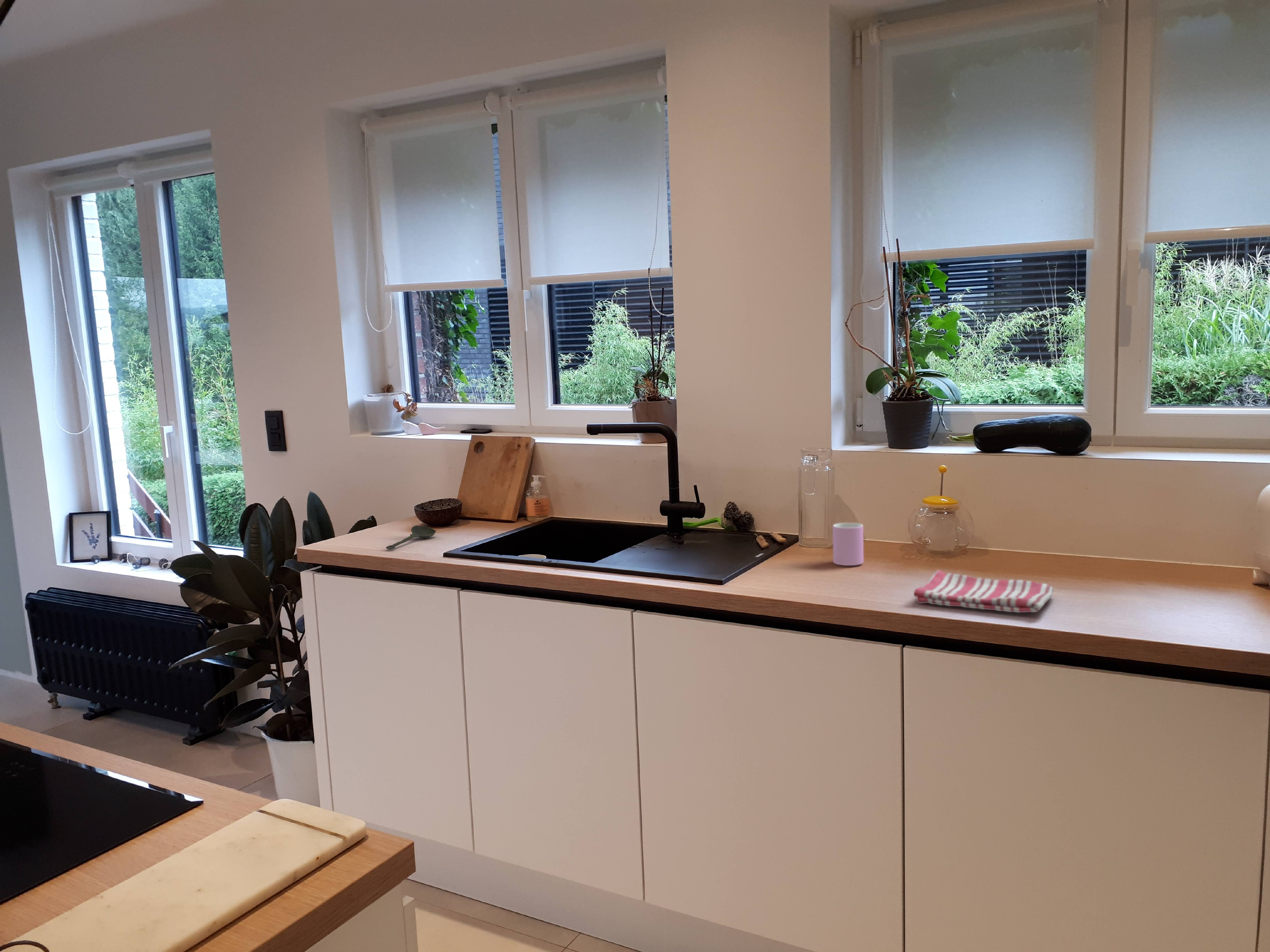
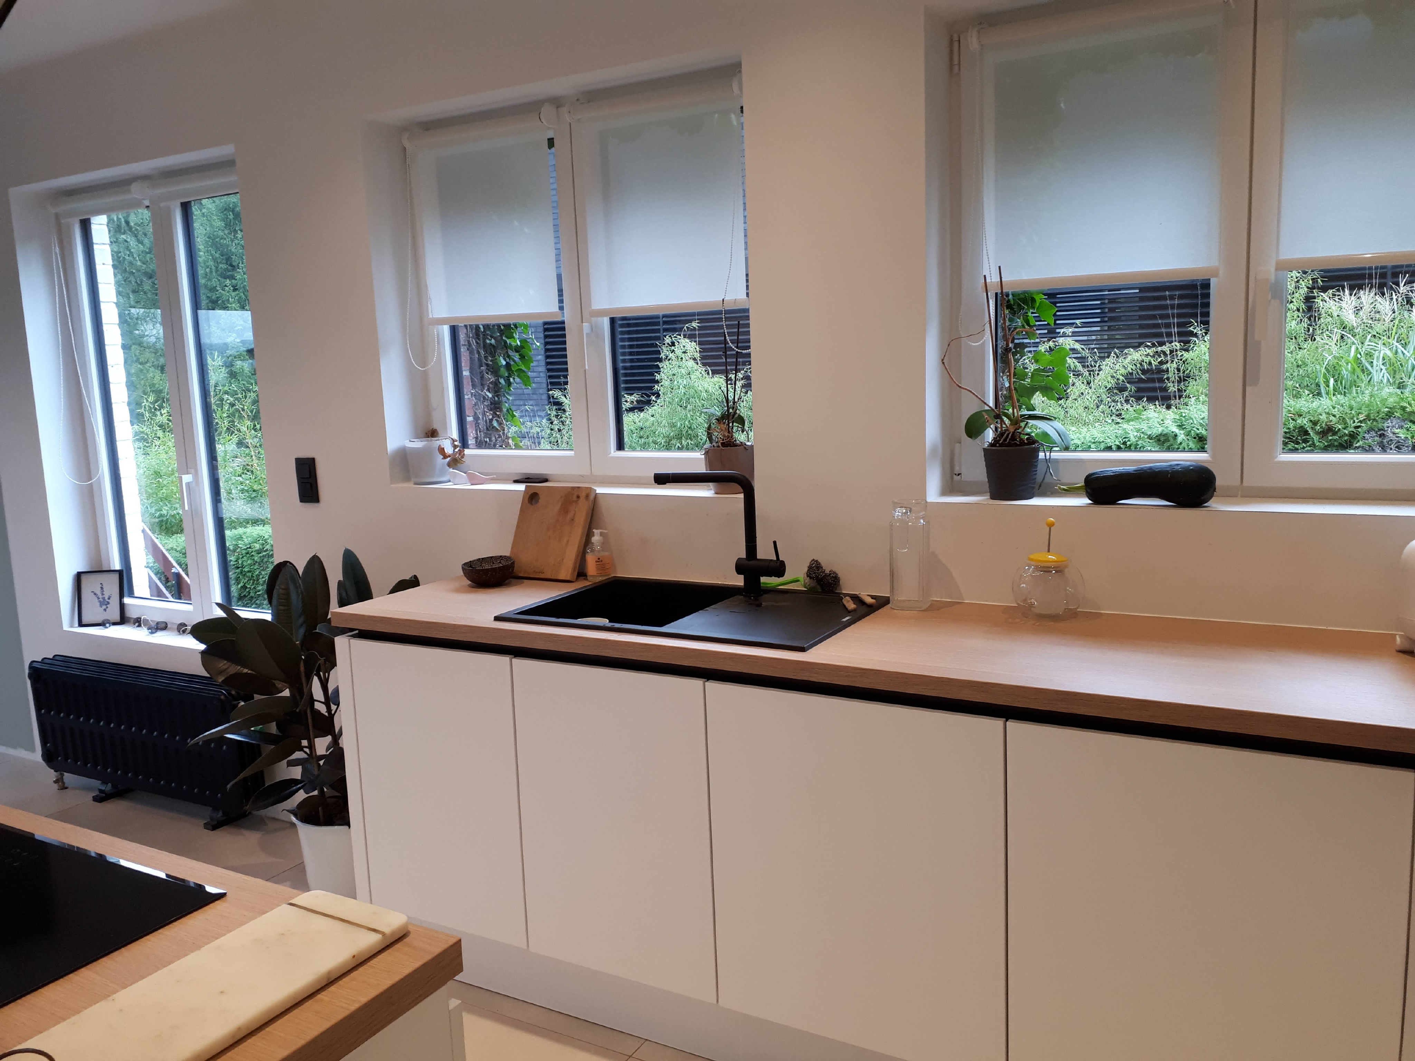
- dish towel (984, 591)
- spoon (410, 536)
- cup (850, 543)
